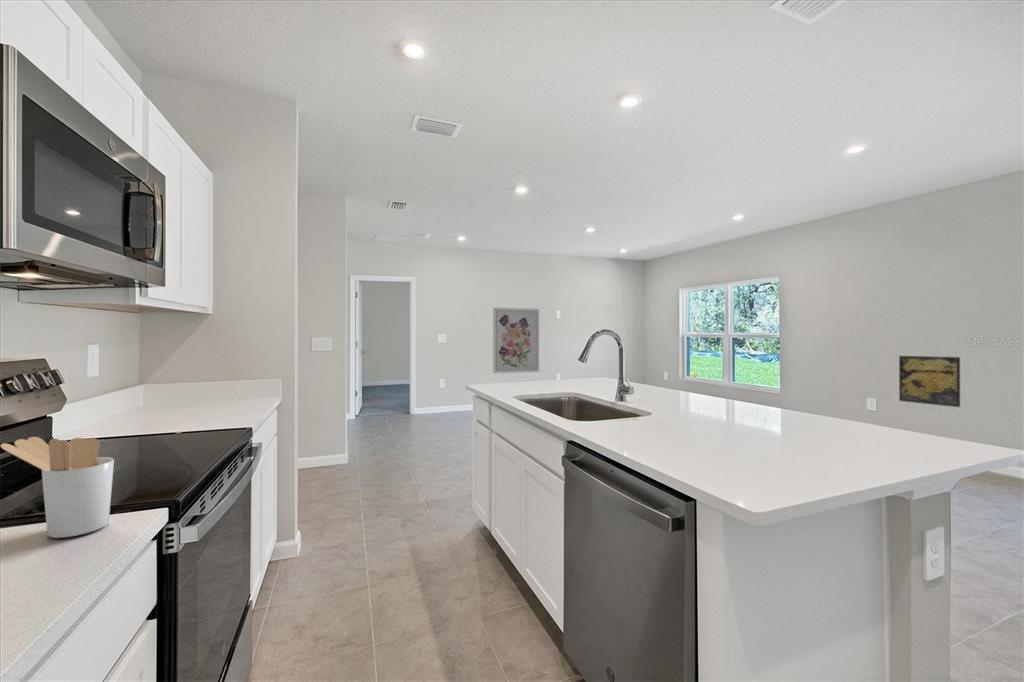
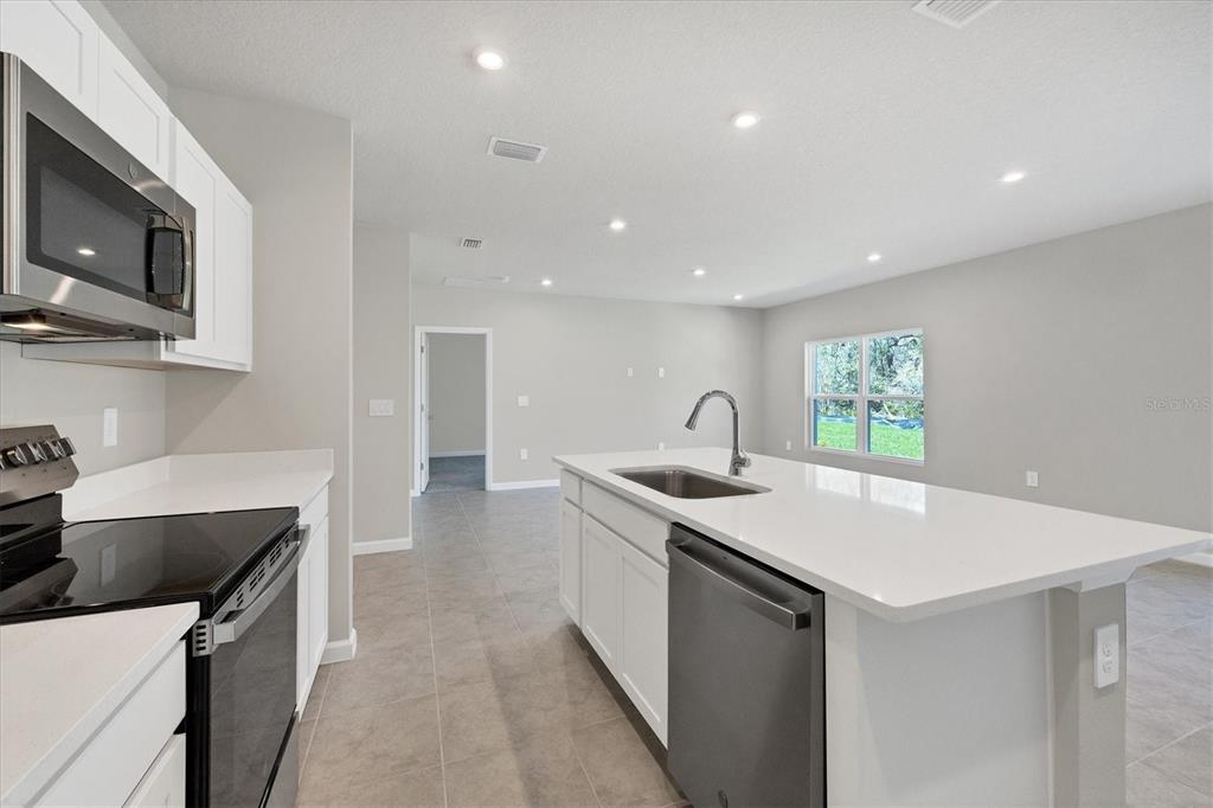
- wall art (516, 340)
- utensil holder (61, 481)
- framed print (928, 380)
